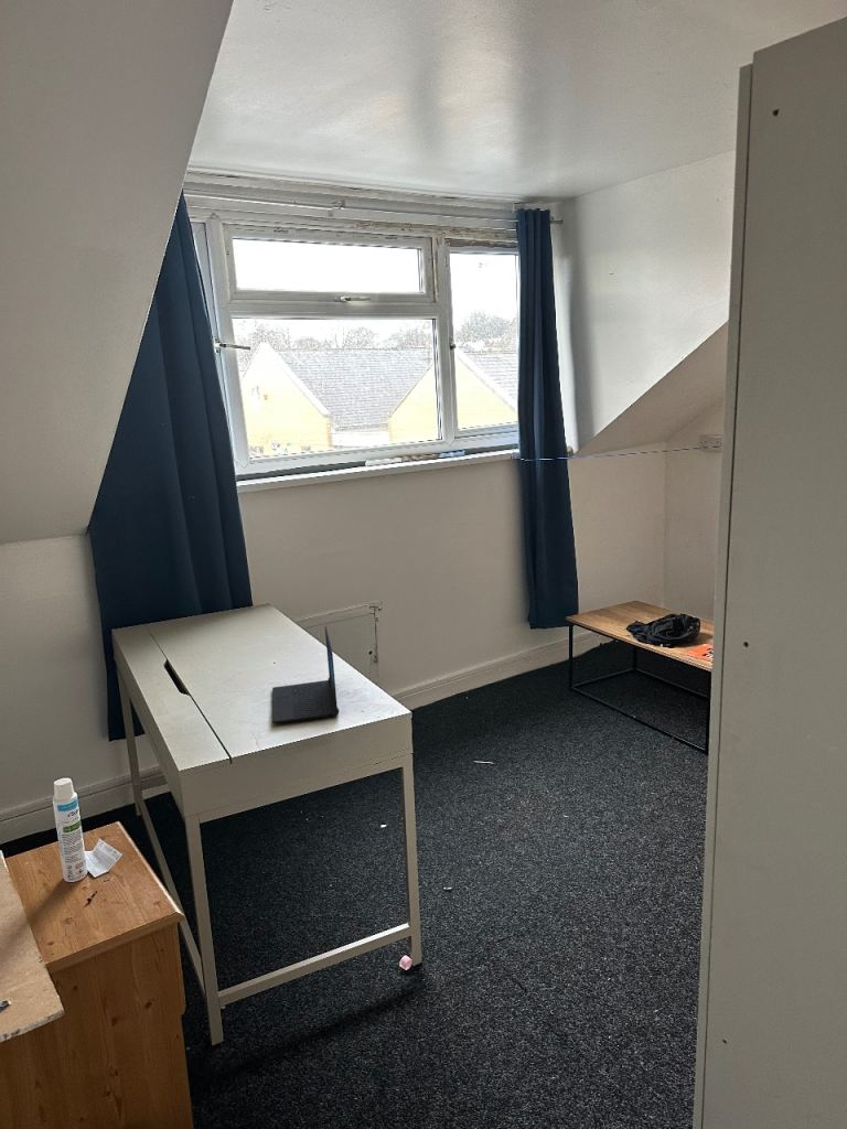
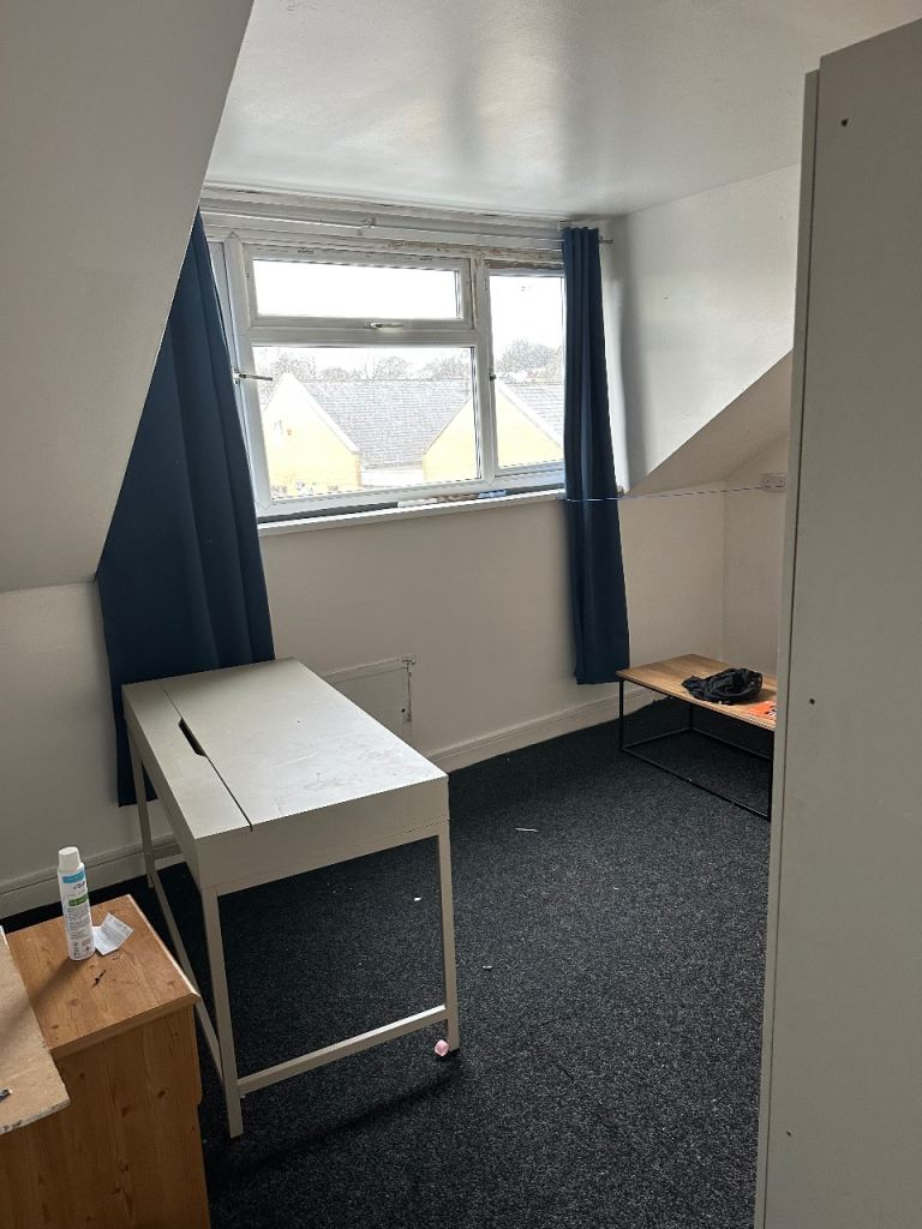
- laptop (307, 682)
